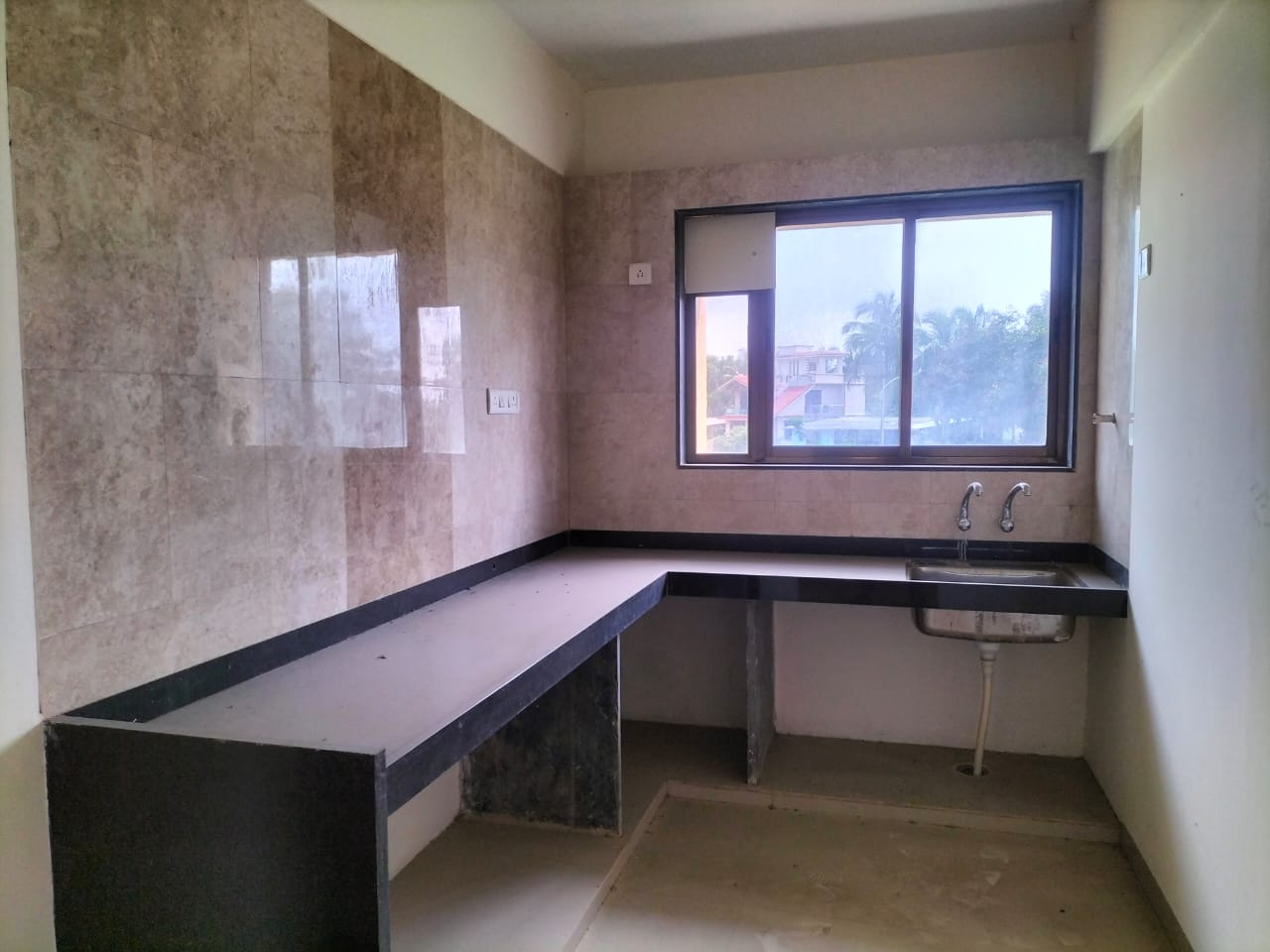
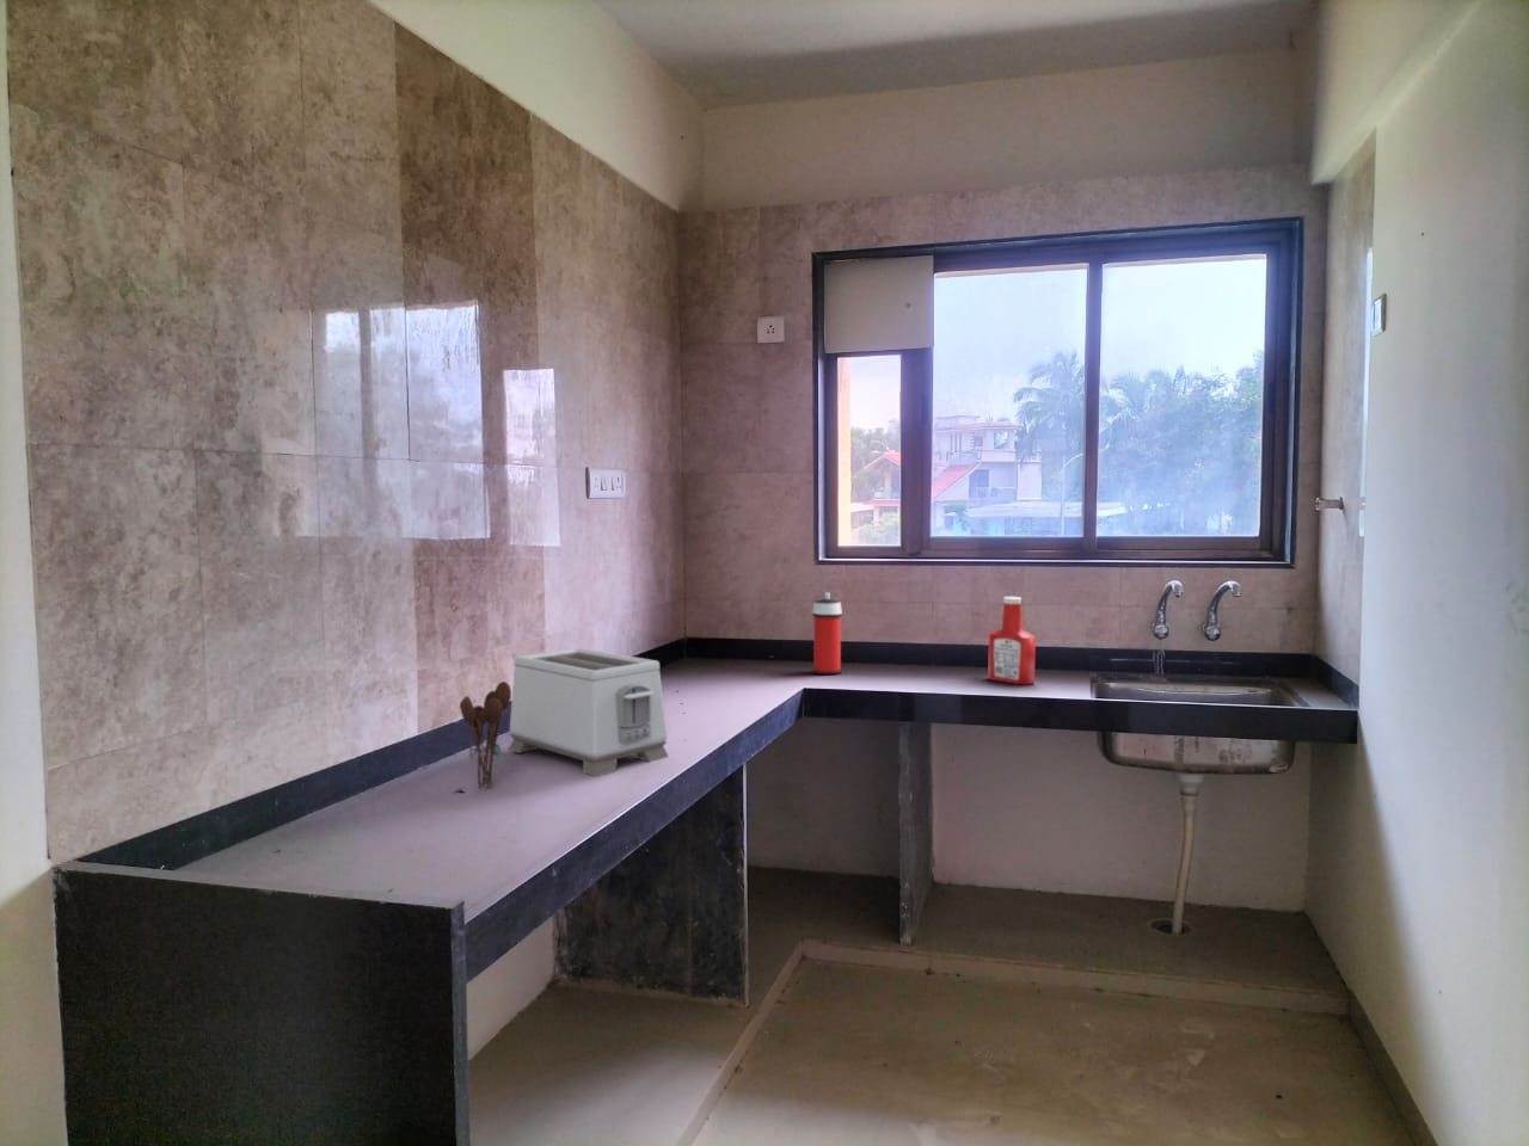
+ utensil holder (488, 736)
+ spray can (827, 632)
+ soap bottle (1011, 639)
+ toaster (590, 707)
